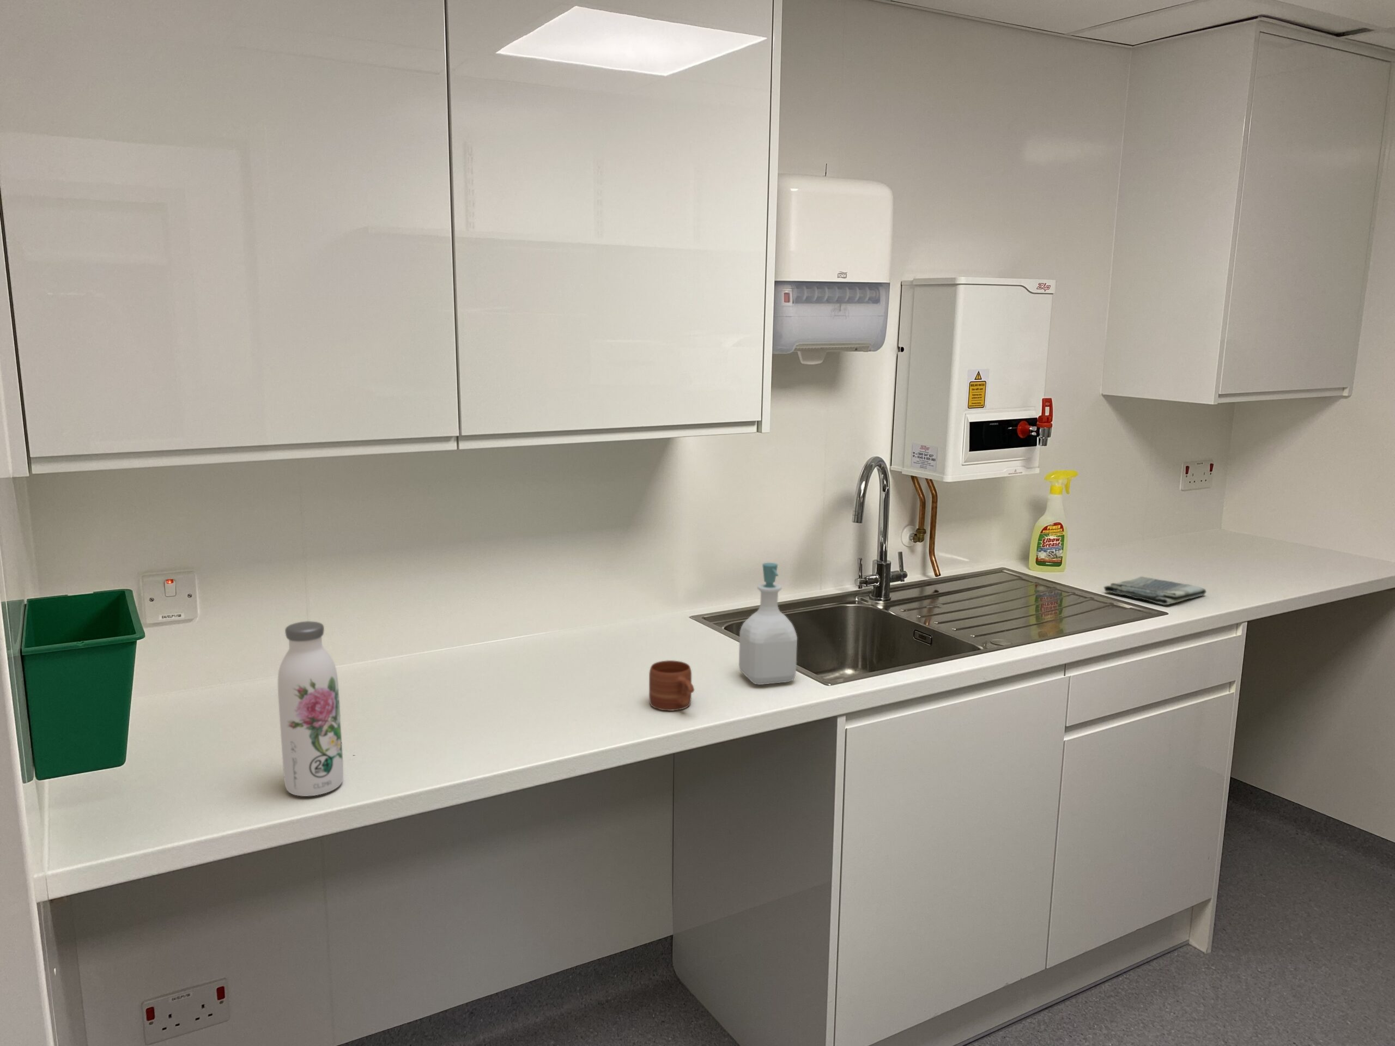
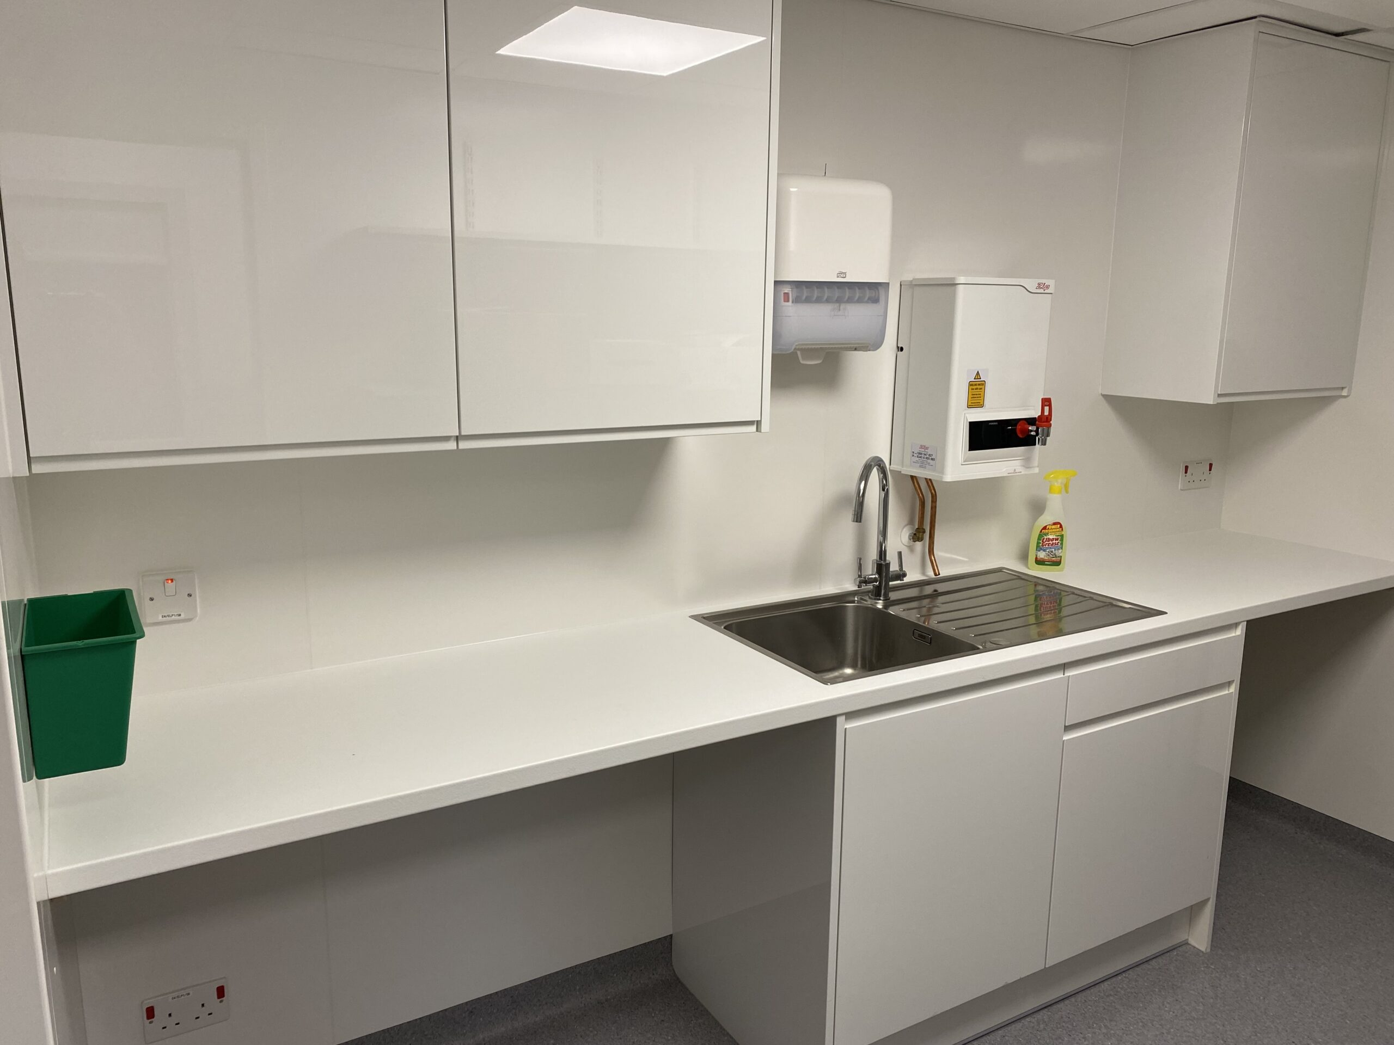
- water bottle (310, 705)
- dish towel (1154, 588)
- soap bottle (768, 621)
- mug (674, 689)
